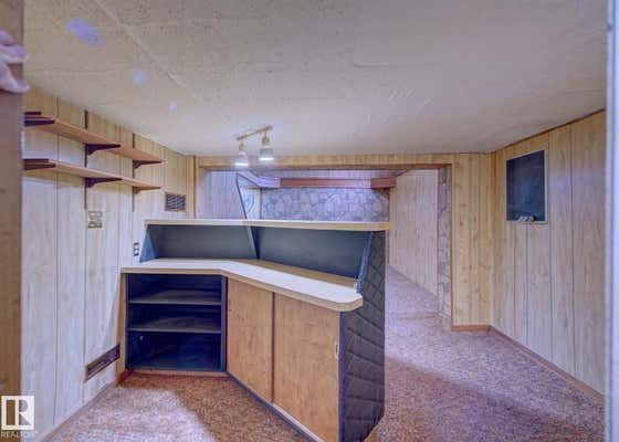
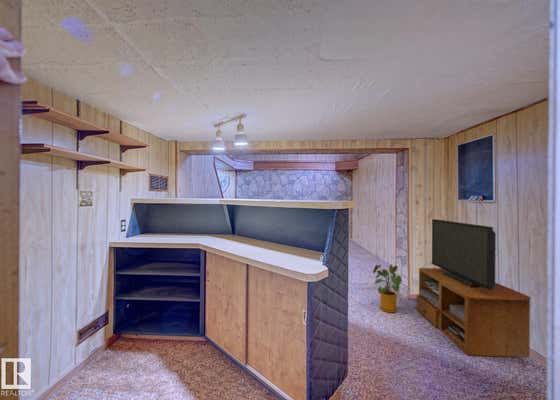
+ house plant (386, 288)
+ tv stand (461, 276)
